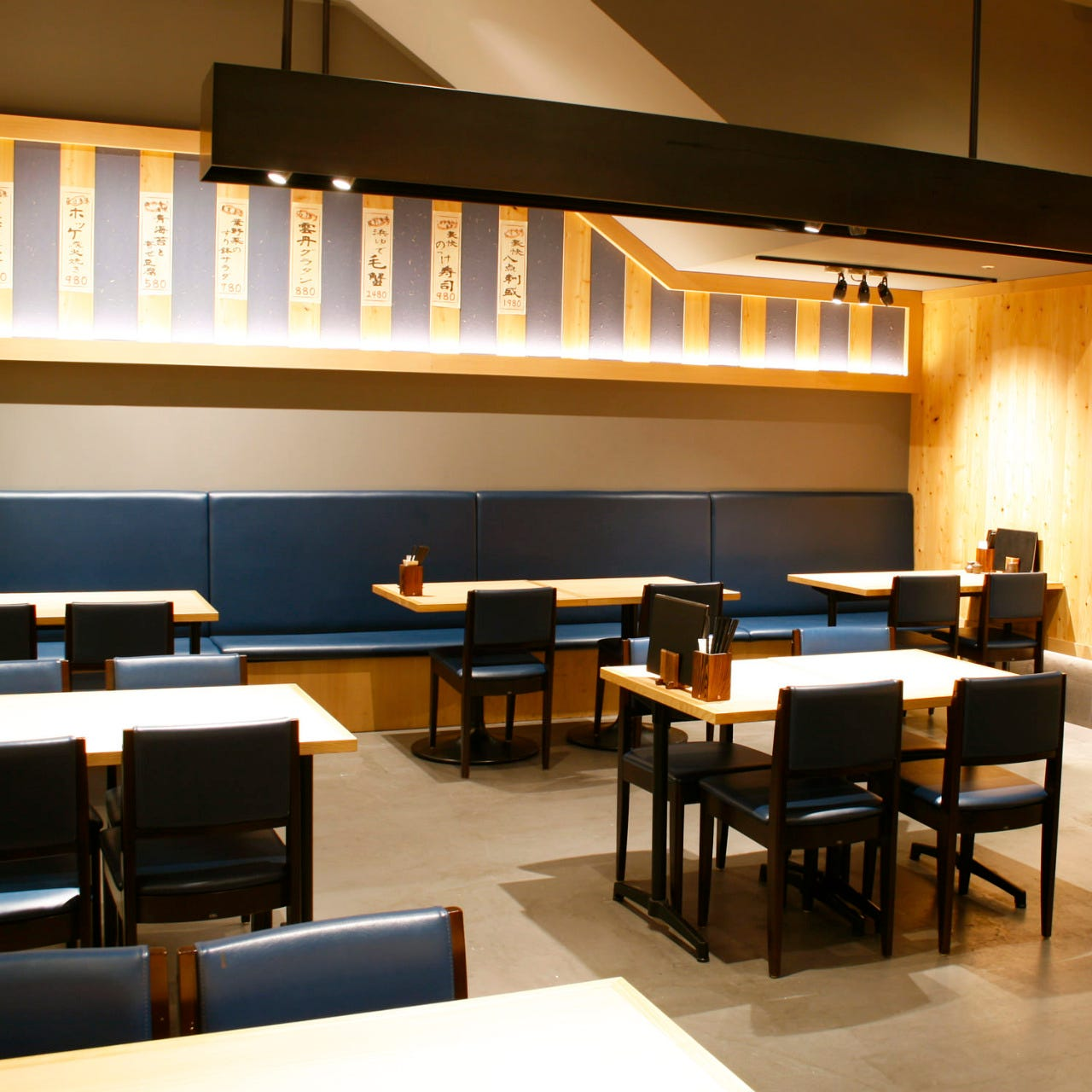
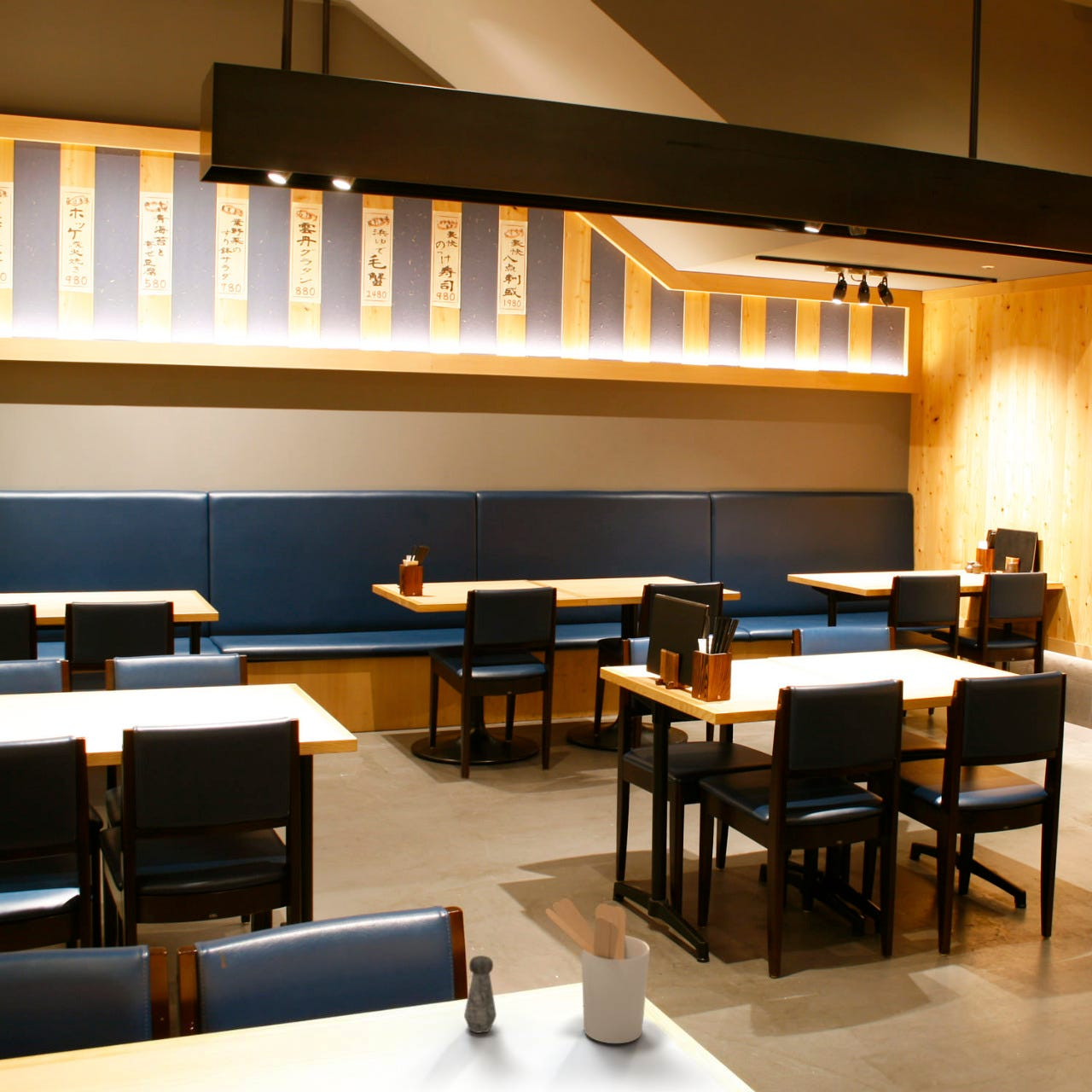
+ utensil holder (596, 966)
+ salt shaker (480, 993)
